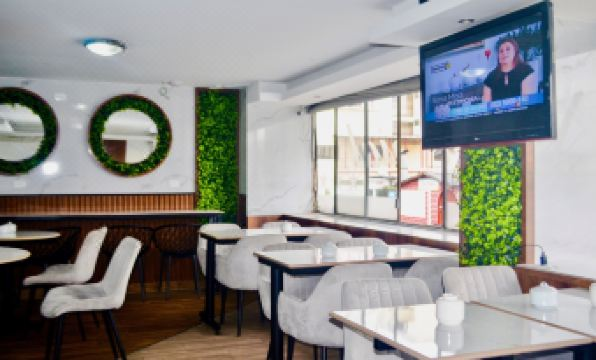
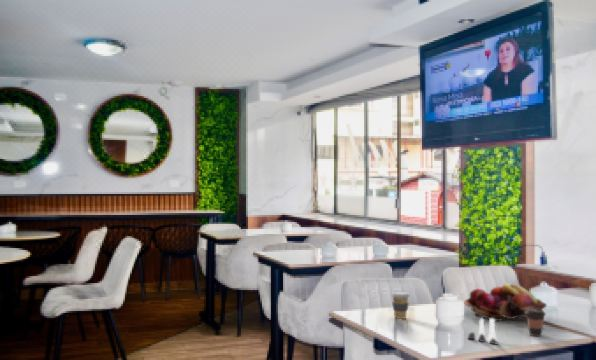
+ fruit basket (505, 300)
+ coffee cup (535, 322)
+ salt and pepper shaker set (483, 329)
+ coffee cup (400, 305)
